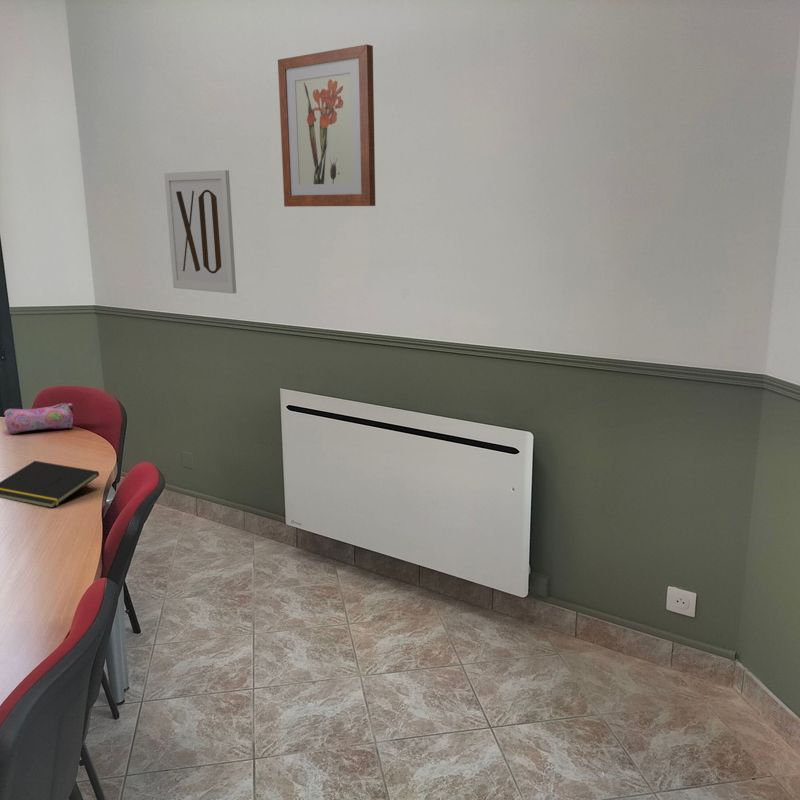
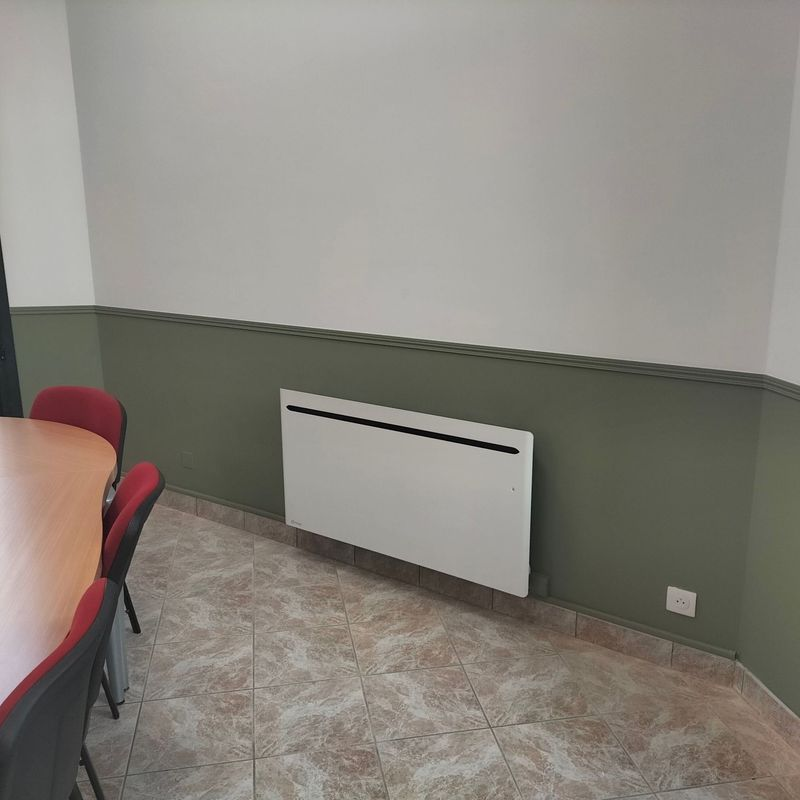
- wall art (199, 232)
- pencil case (39, 418)
- wall art (325, 131)
- notepad (43, 483)
